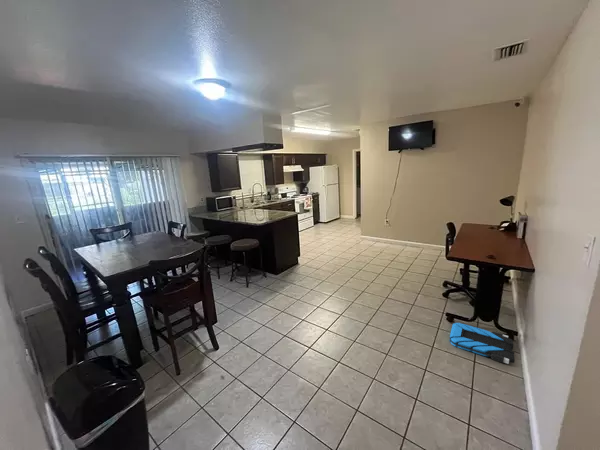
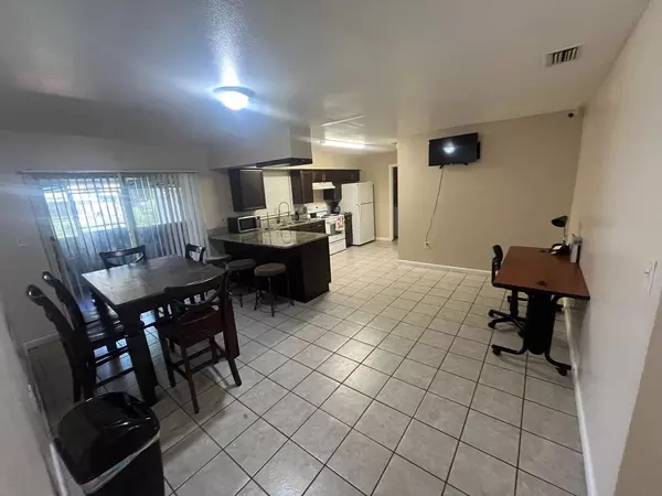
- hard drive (480, 340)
